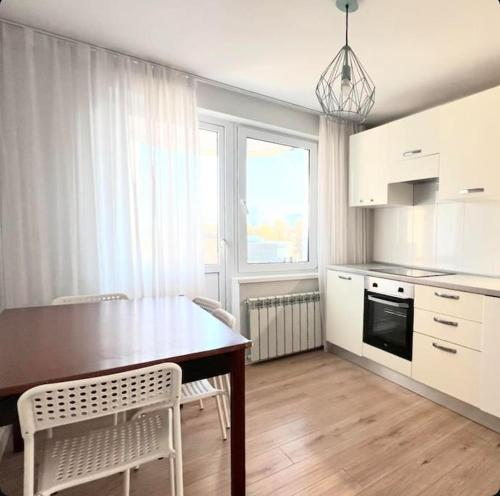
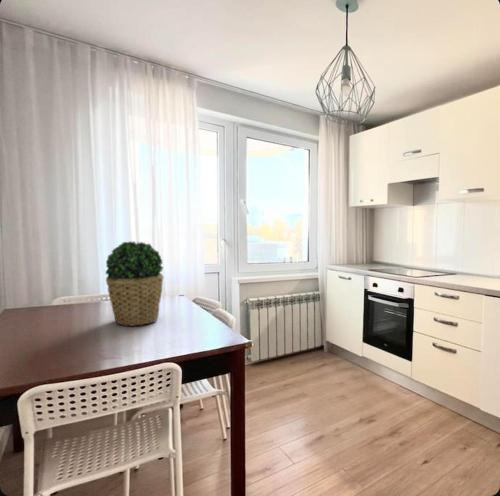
+ potted plant (135, 281)
